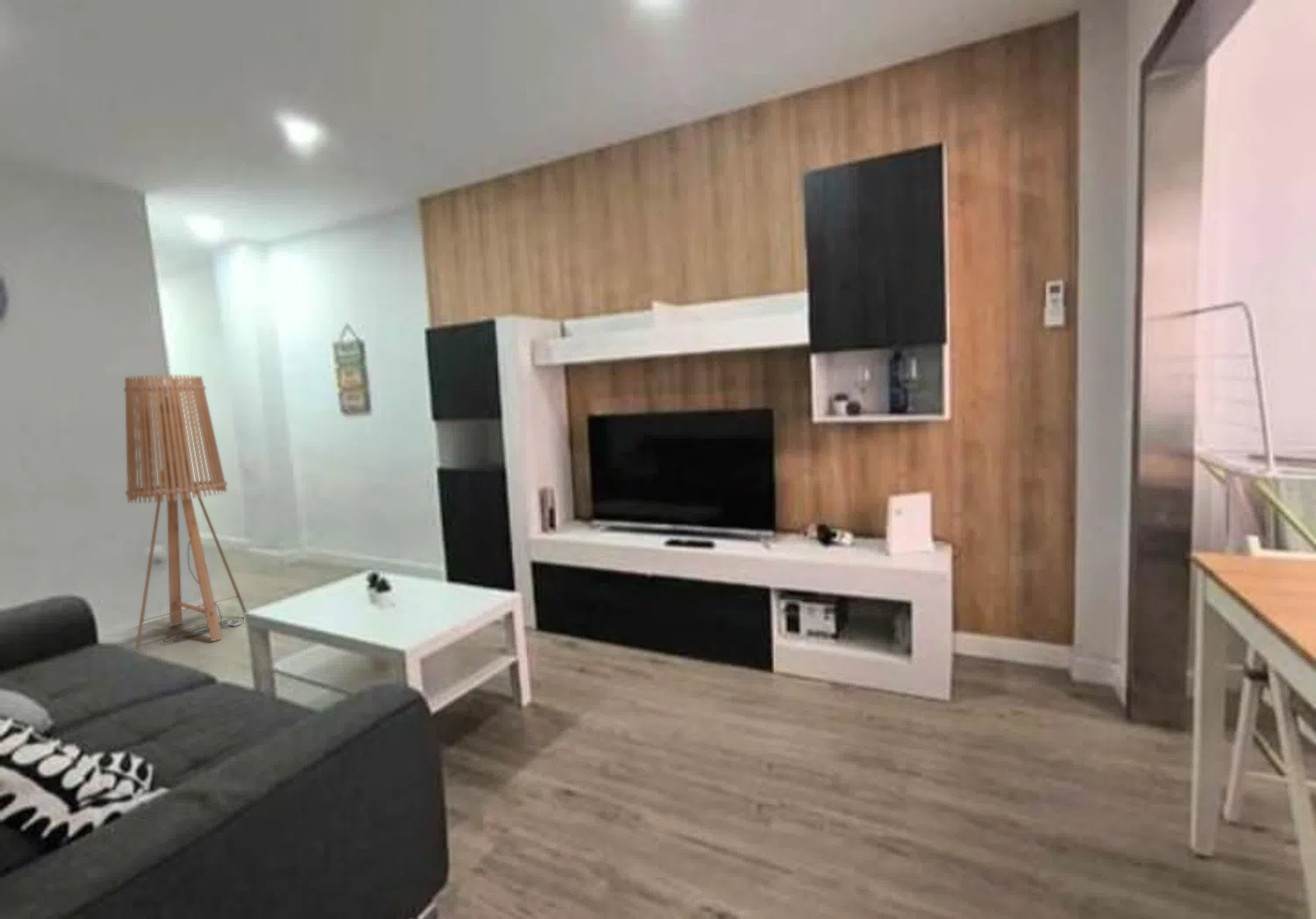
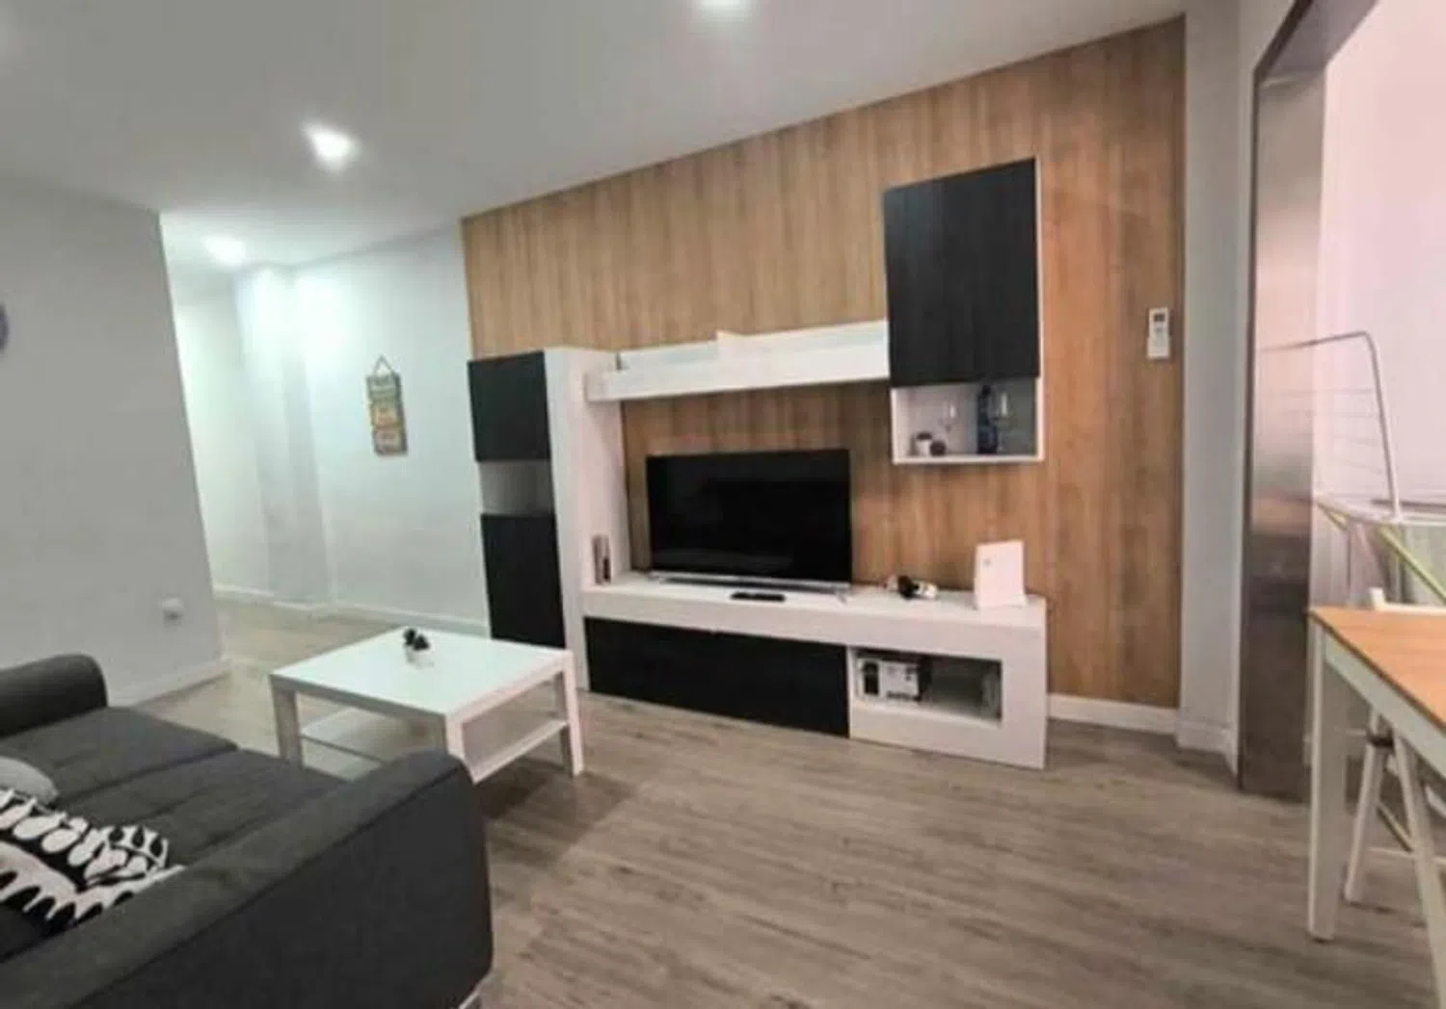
- floor lamp (182, 507)
